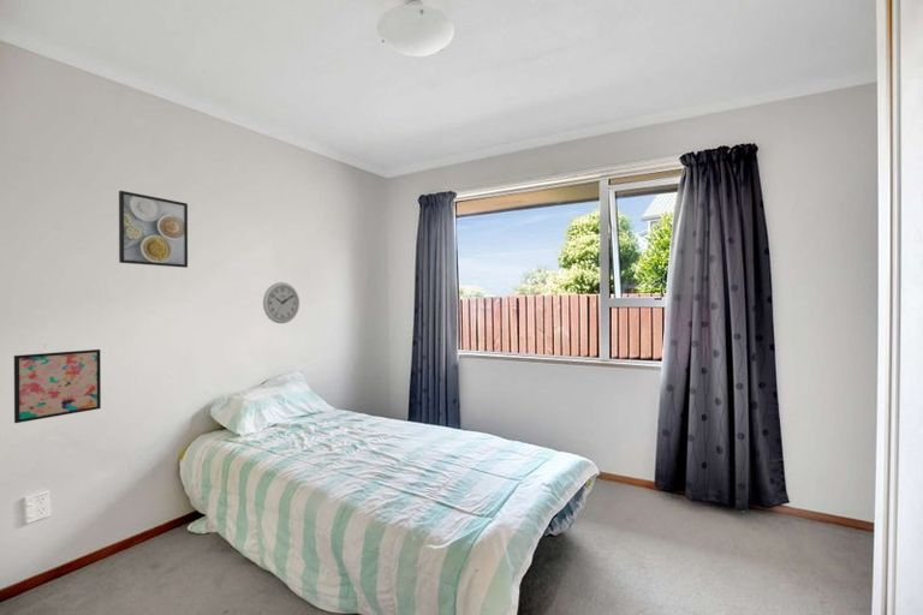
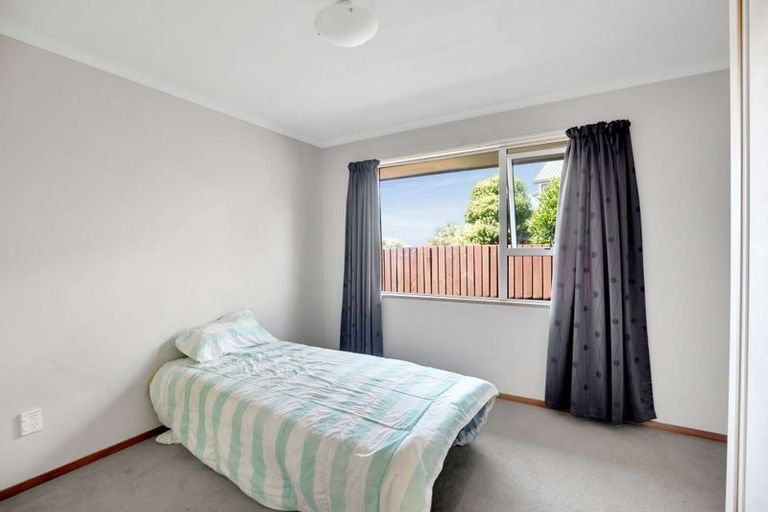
- wall clock (282, 303)
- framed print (155, 231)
- wall art (59, 383)
